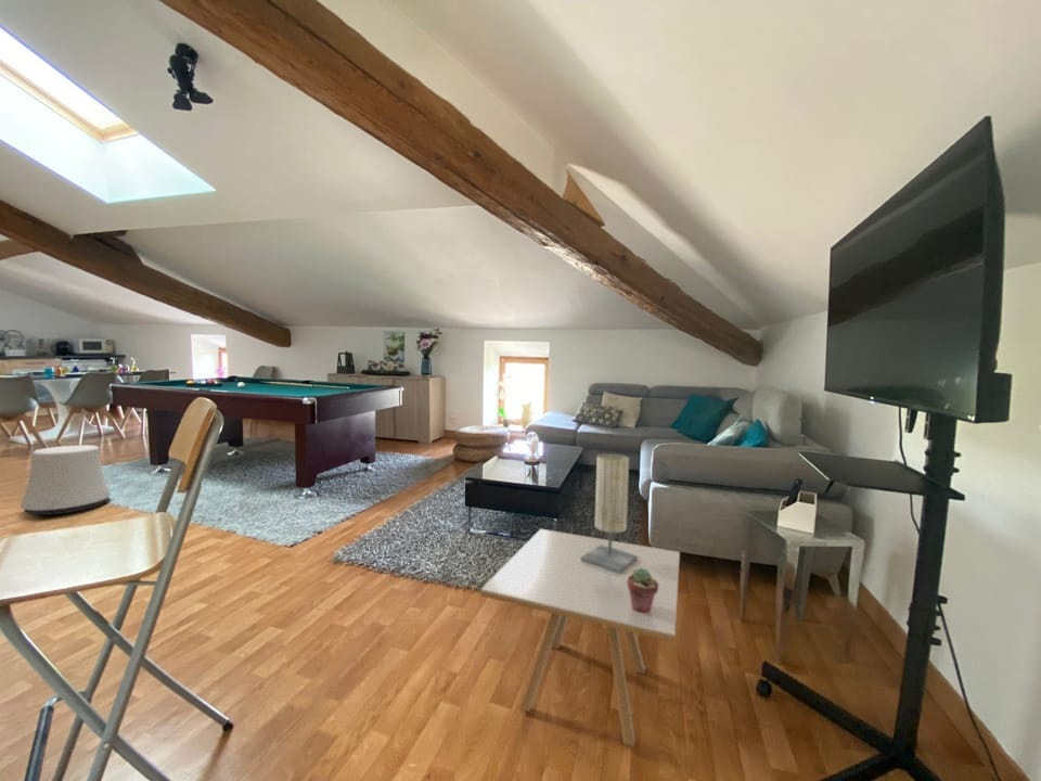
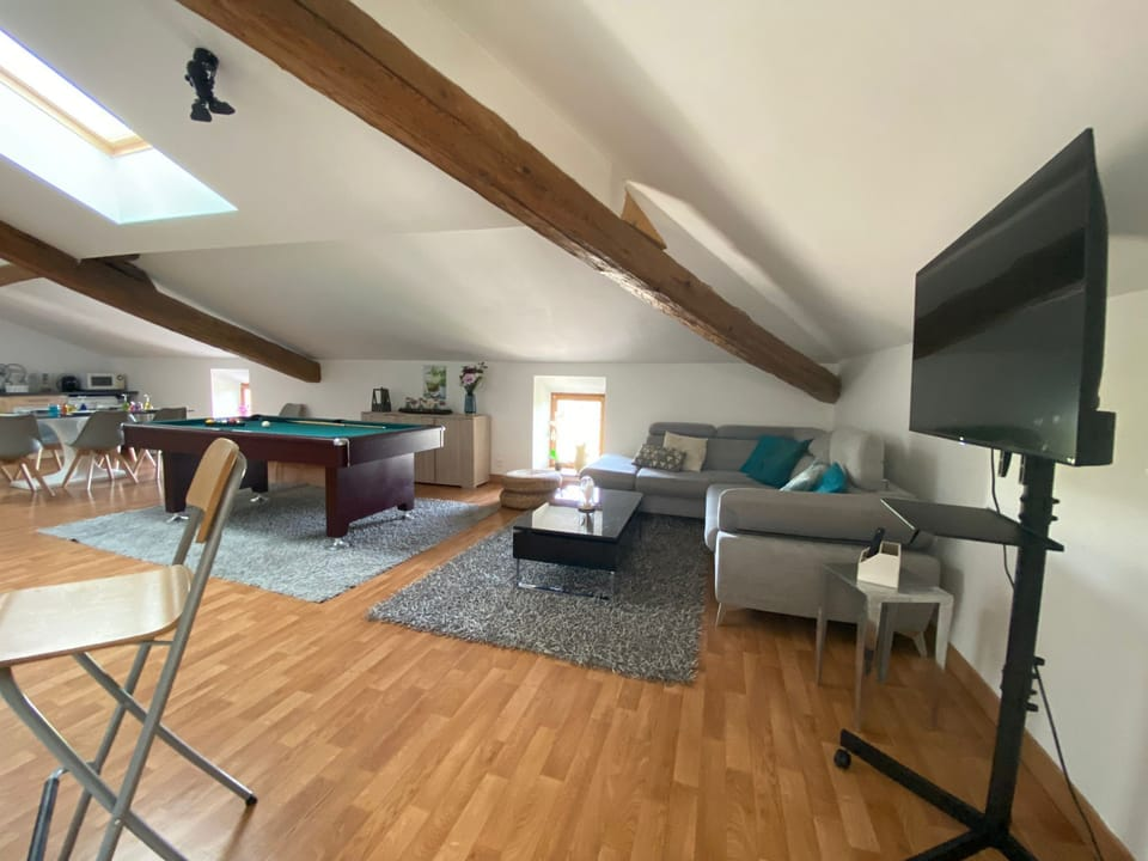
- side table (589, 622)
- potted succulent (642, 588)
- stool (67, 477)
- table lamp (611, 508)
